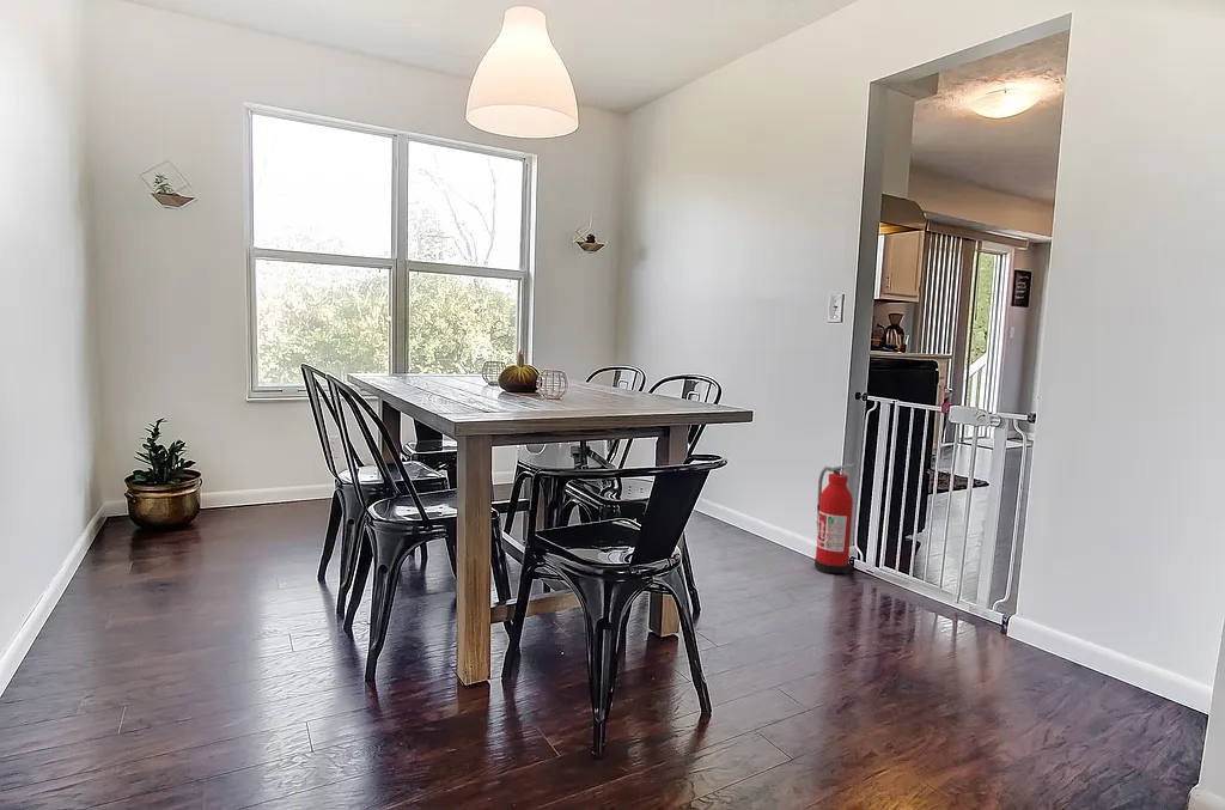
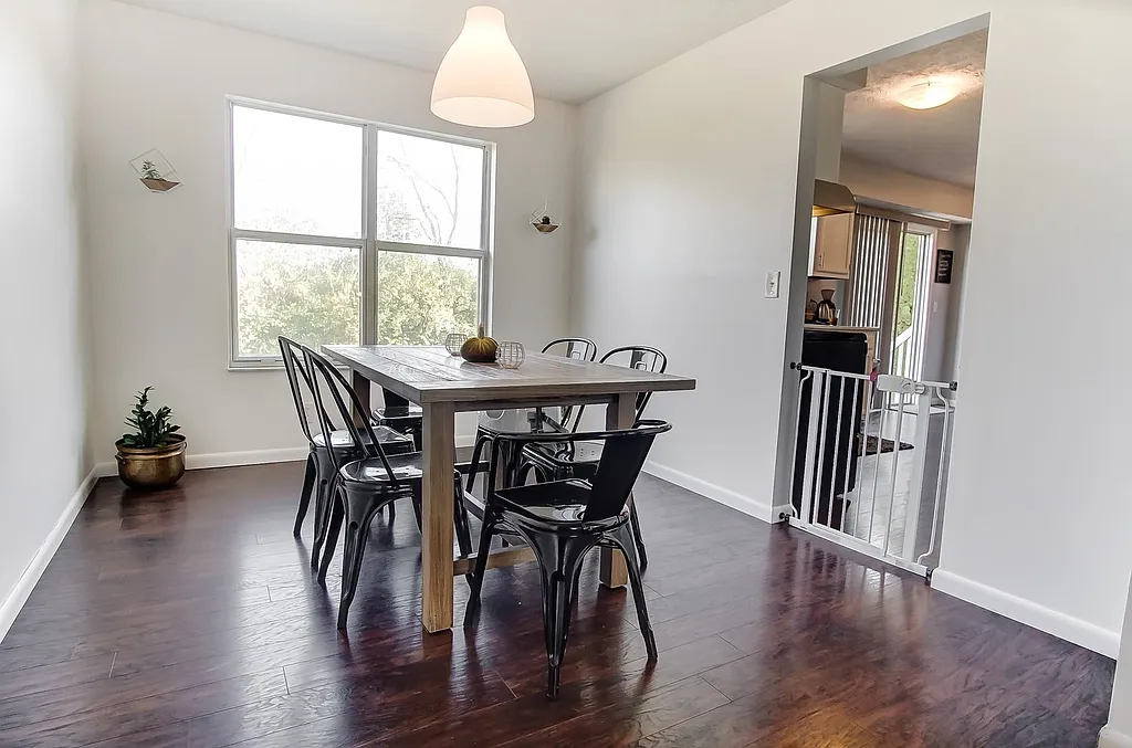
- fire extinguisher (834, 514)
